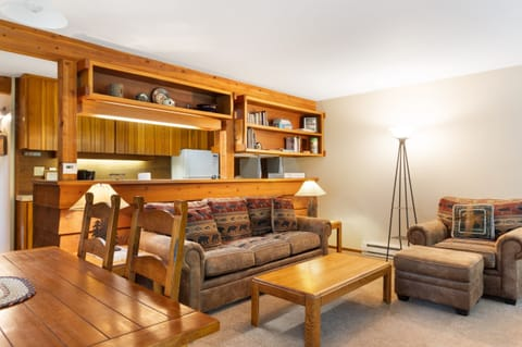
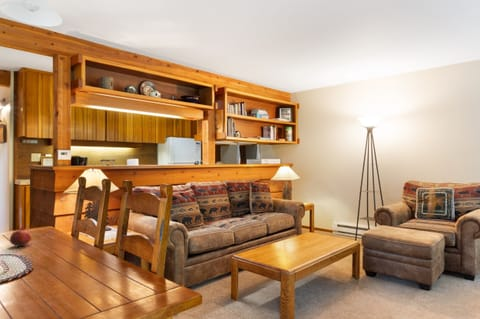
+ fruit (20, 236)
